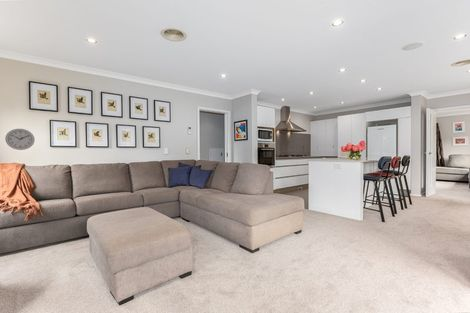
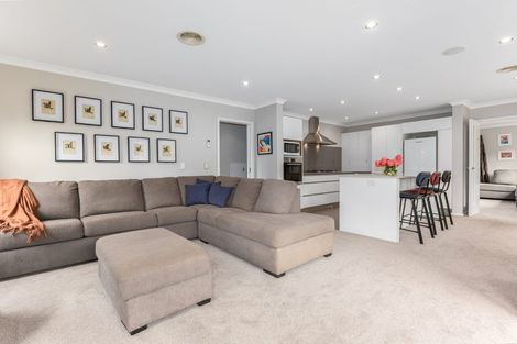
- wall clock (20, 139)
